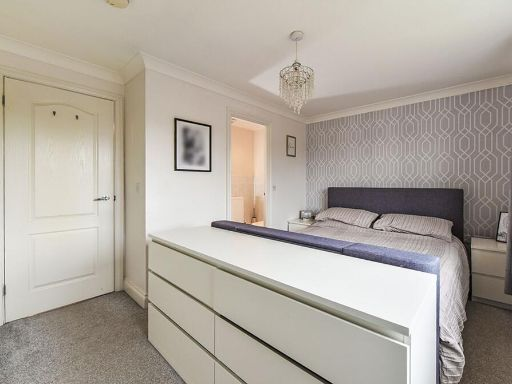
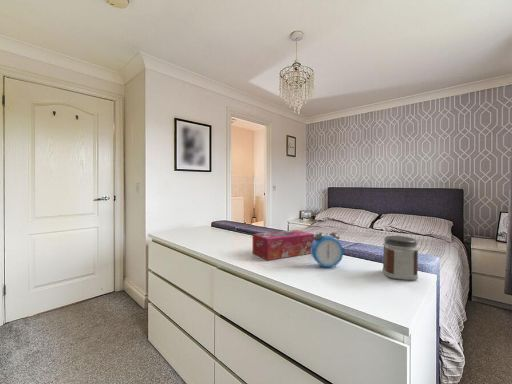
+ alarm clock (326, 249)
+ tissue box (283, 243)
+ jar (399, 256)
